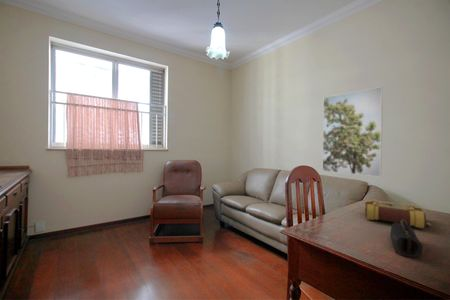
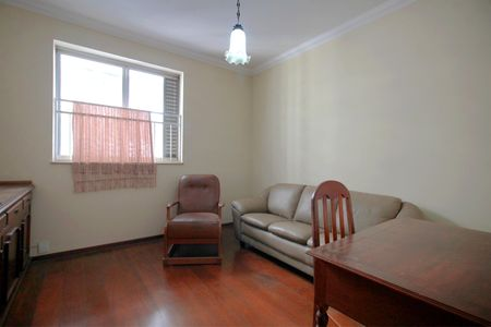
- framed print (349, 133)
- book (395, 212)
- pencil case (404, 233)
